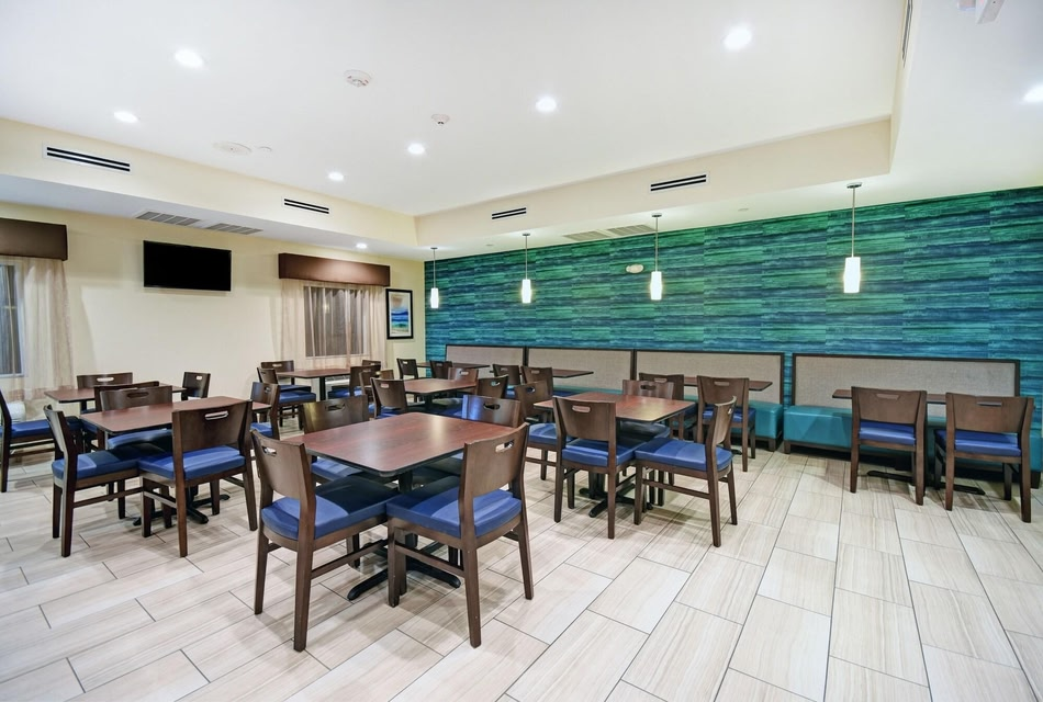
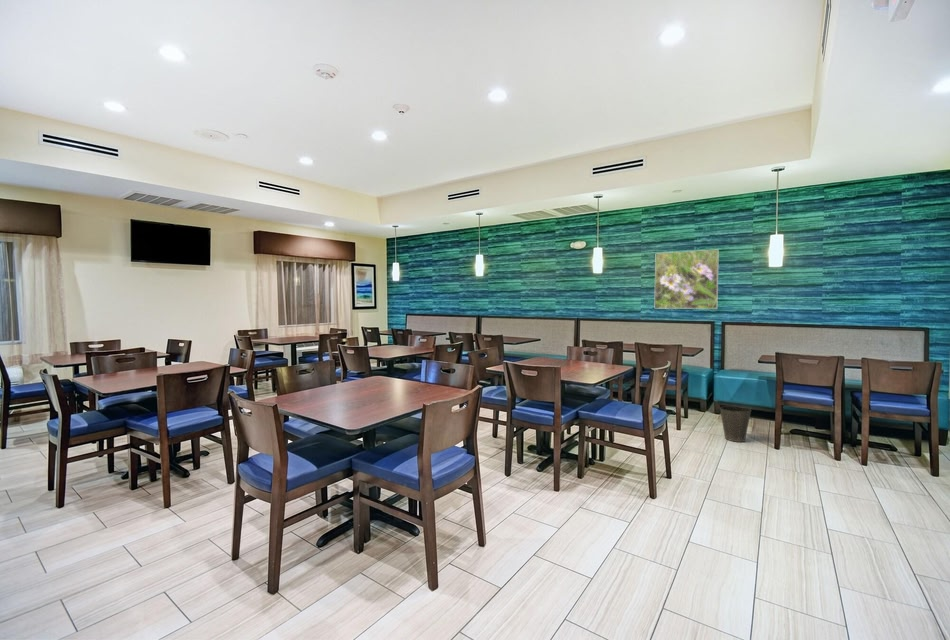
+ waste basket (734, 424)
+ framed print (685, 280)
